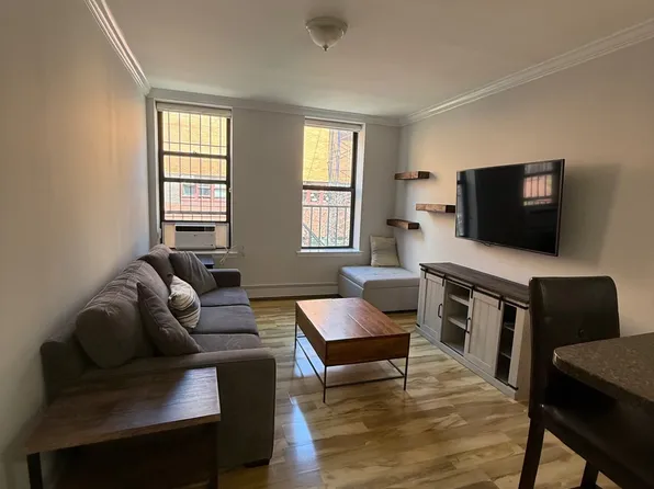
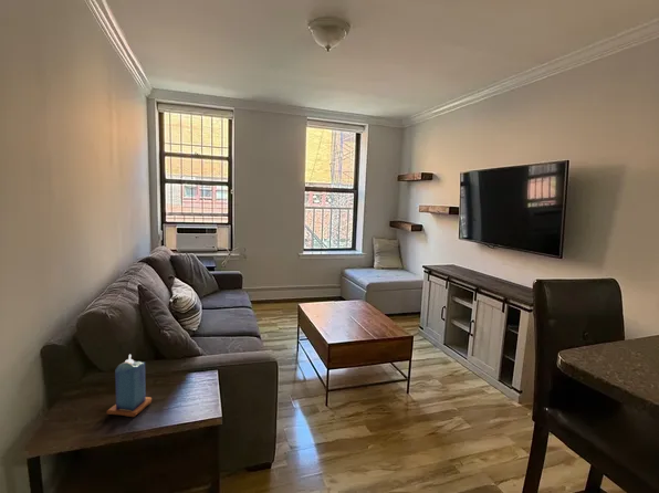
+ candle (129, 382)
